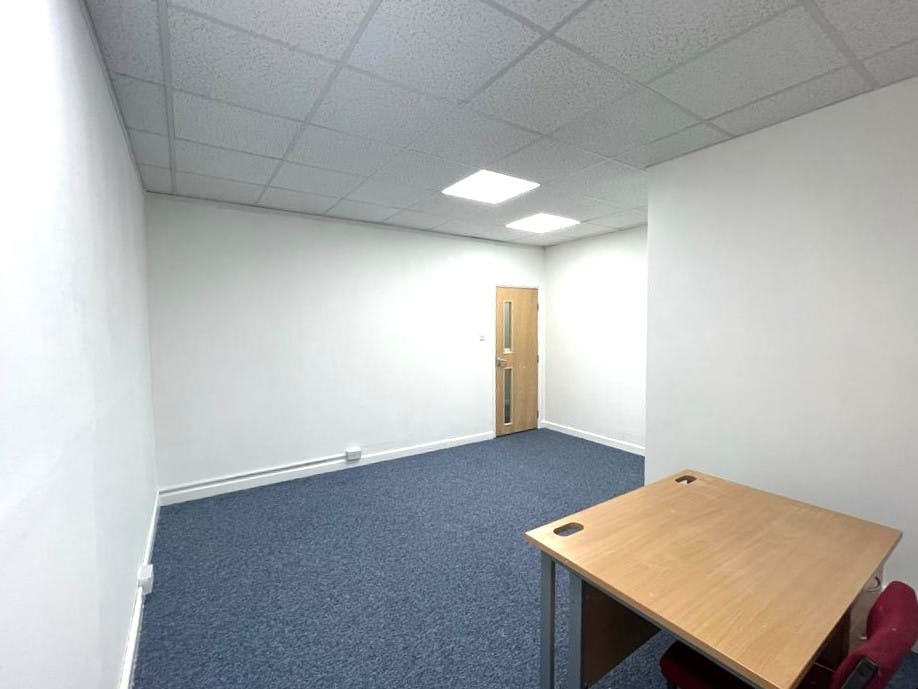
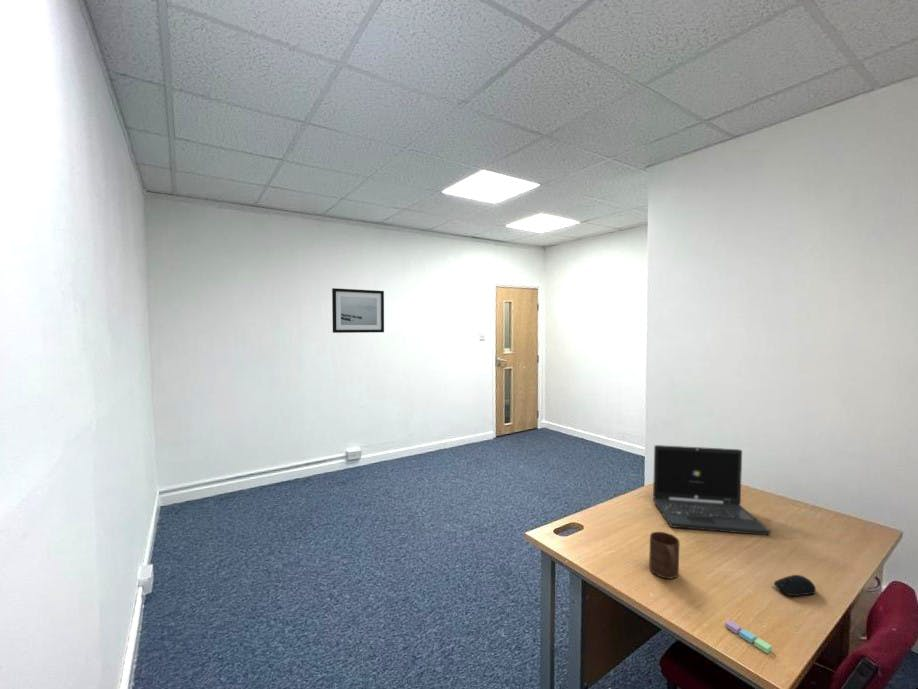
+ sticky notes (747, 635)
+ computer mouse (795, 583)
+ cup (666, 557)
+ wall art (359, 311)
+ laptop (707, 486)
